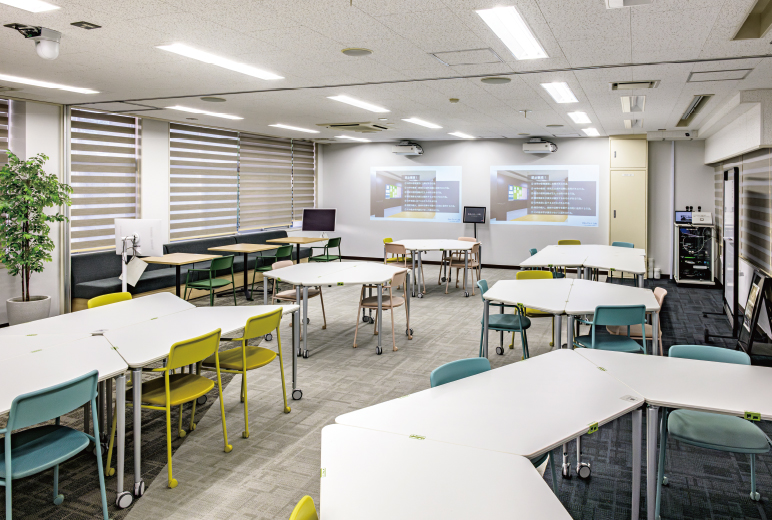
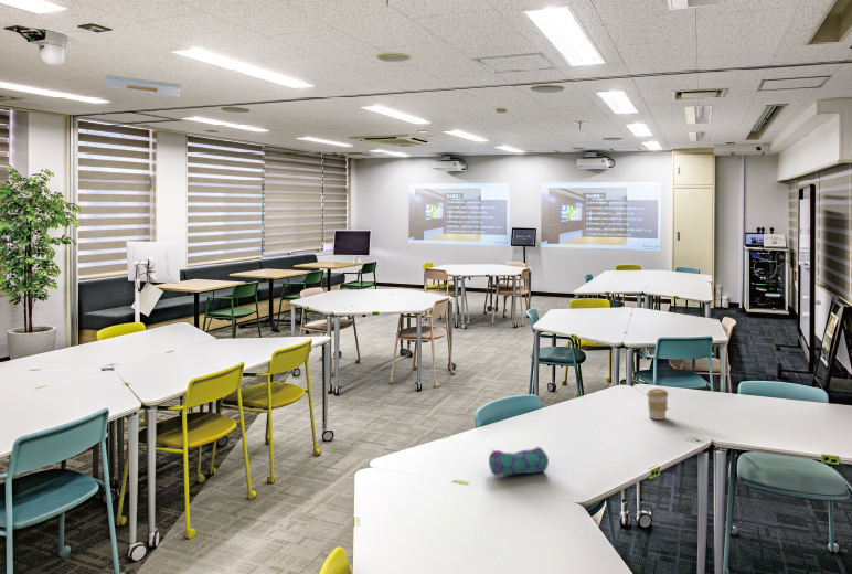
+ coffee cup (657, 403)
+ ceiling vent (143, 86)
+ pencil case (518, 460)
